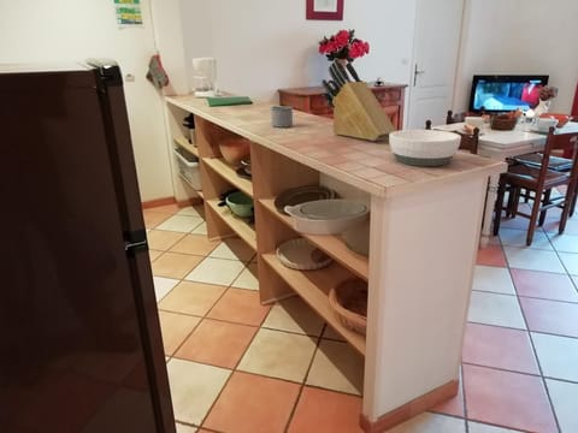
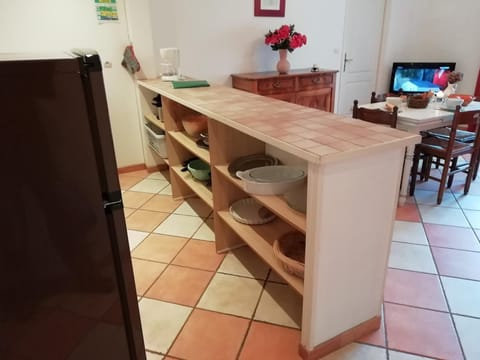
- knife block (356, 97)
- mug (281, 115)
- bowl (423, 147)
